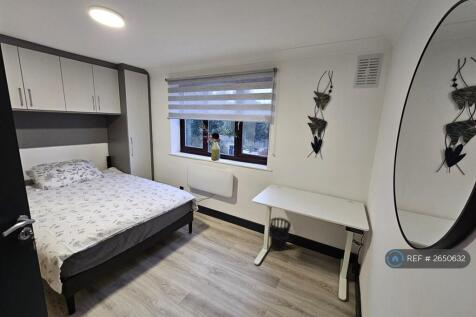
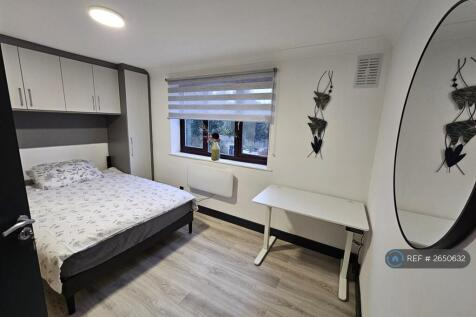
- wastebasket (280, 234)
